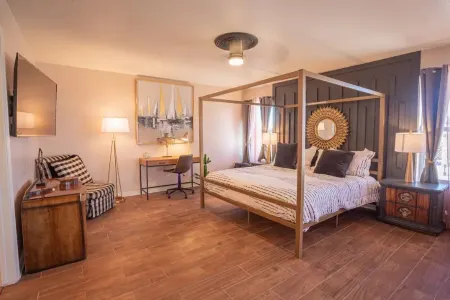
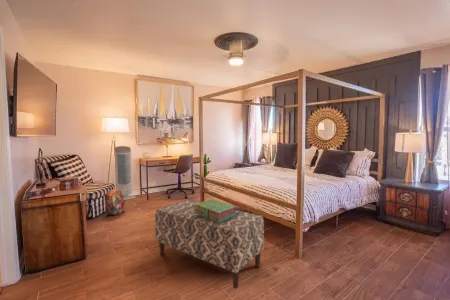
+ air purifier (123, 172)
+ backpack (114, 200)
+ bench (207, 236)
+ stack of books (215, 210)
